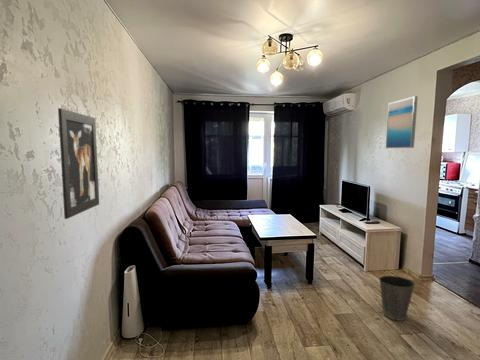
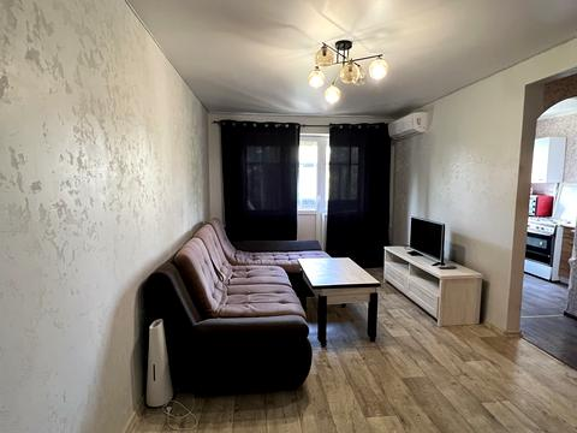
- wall art (81, 163)
- waste basket (395, 298)
- wall art (400, 124)
